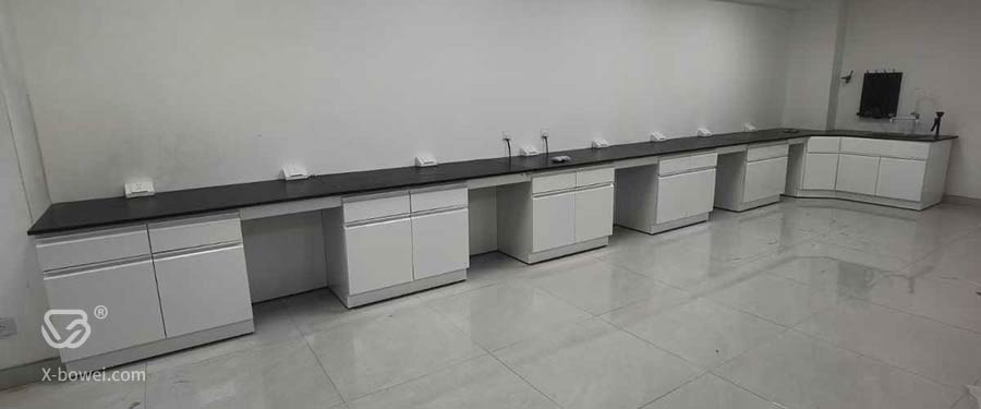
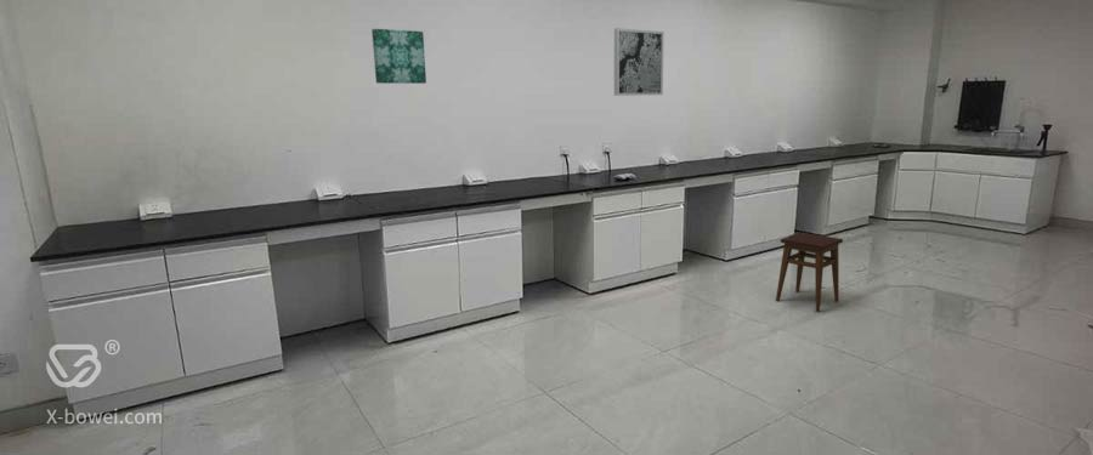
+ stool (811, 267)
+ wall art (639, 63)
+ wall art (400, 57)
